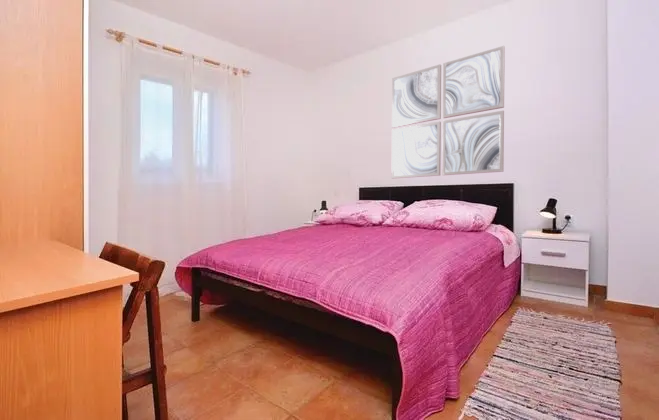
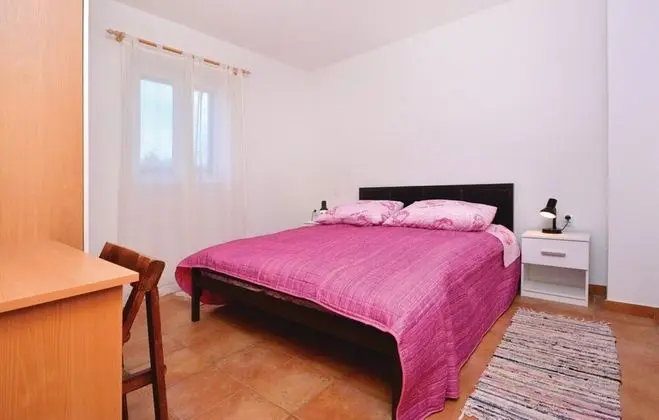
- wall art (440, 118)
